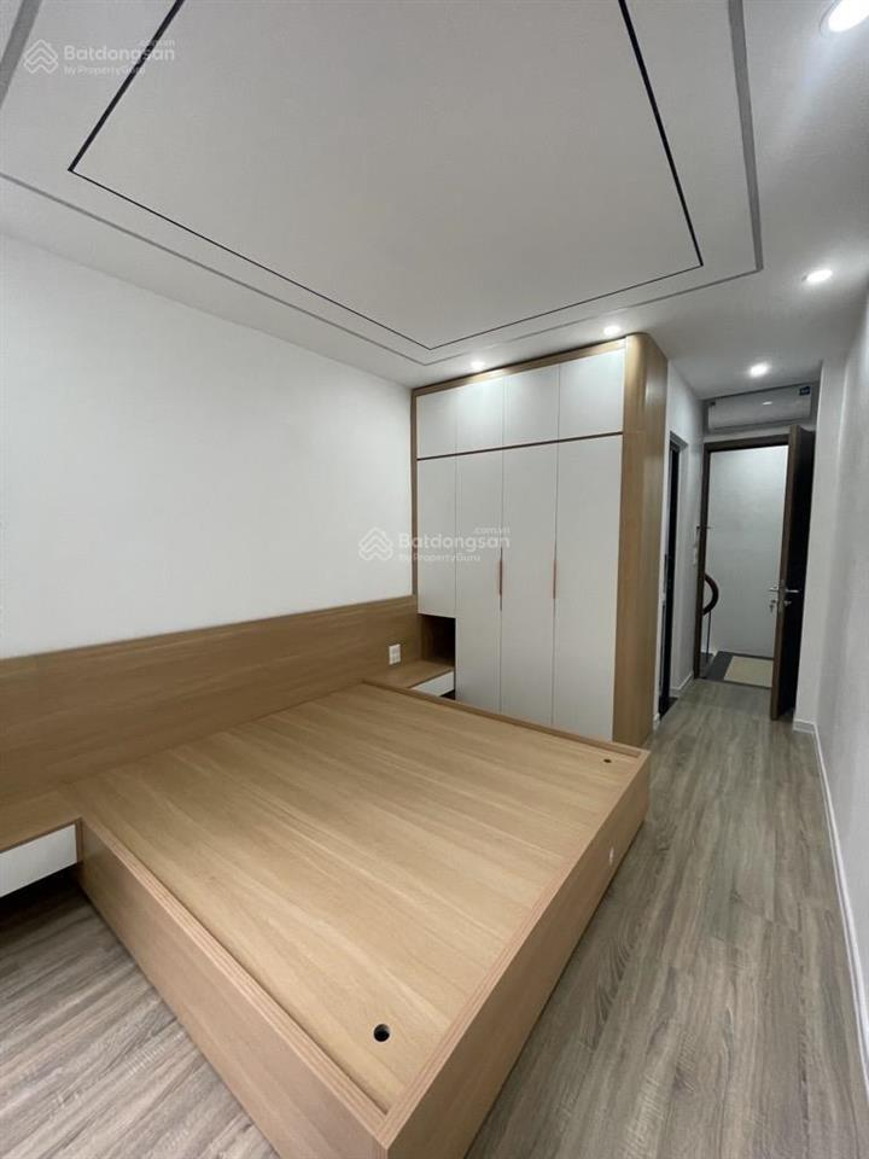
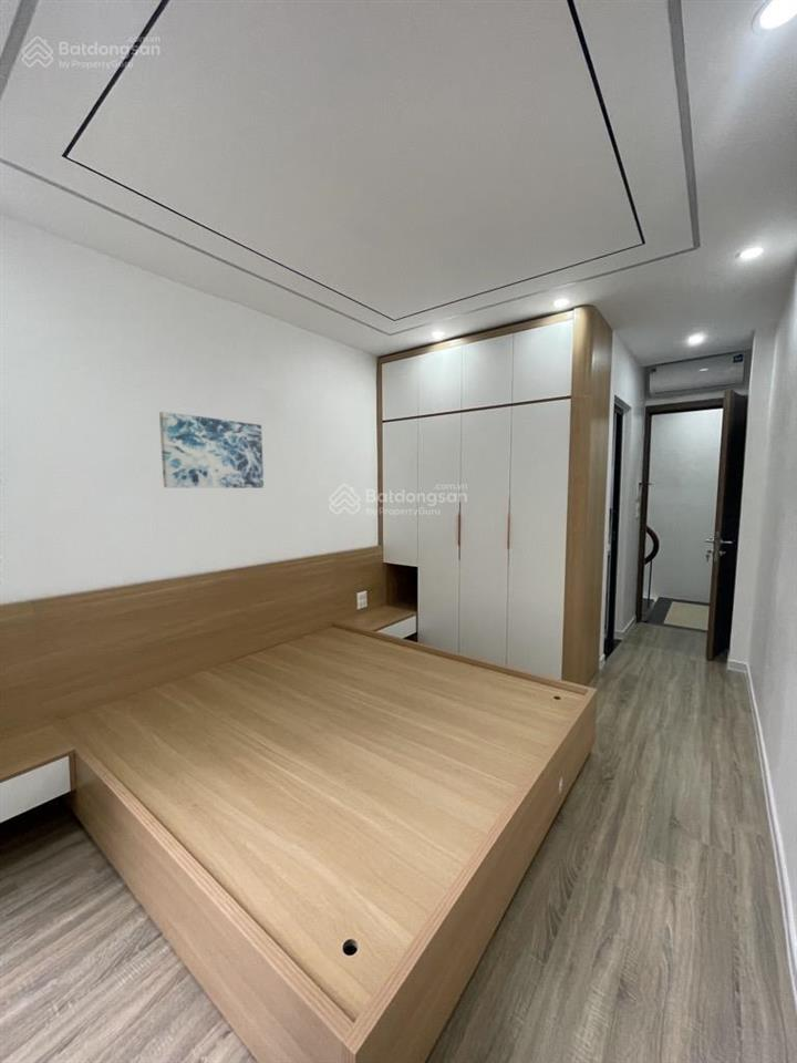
+ wall art (216, 453)
